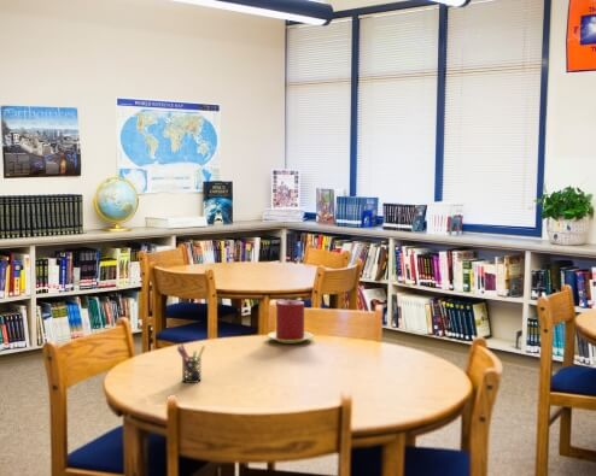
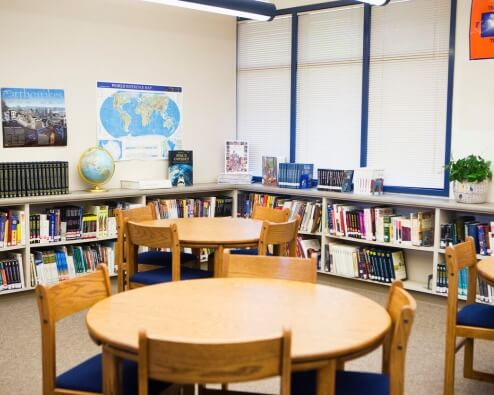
- candle (290, 321)
- pen holder (191, 362)
